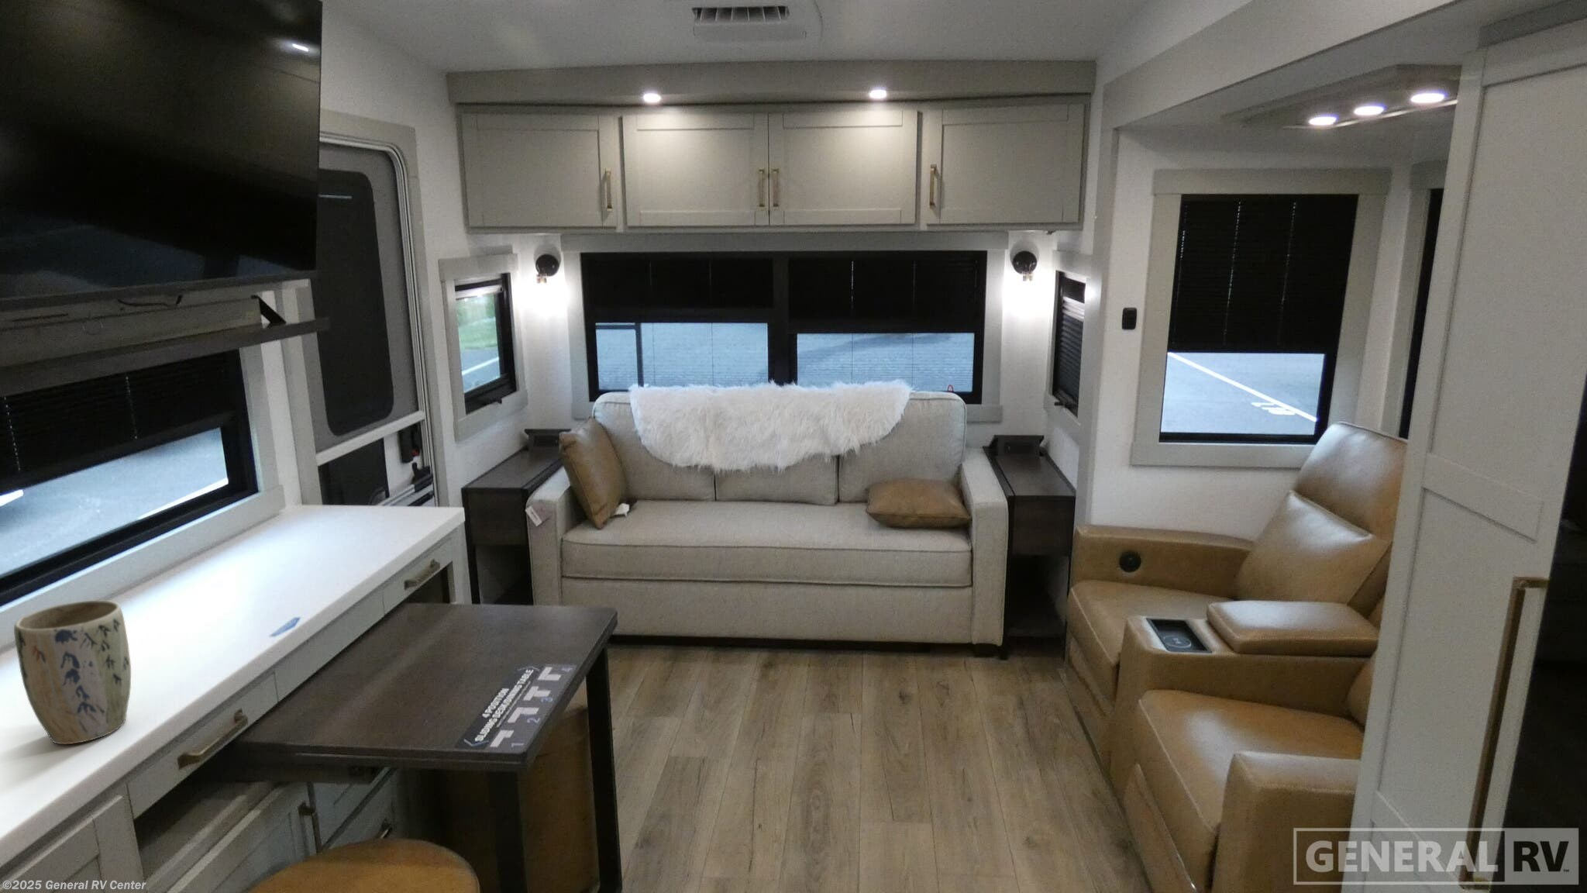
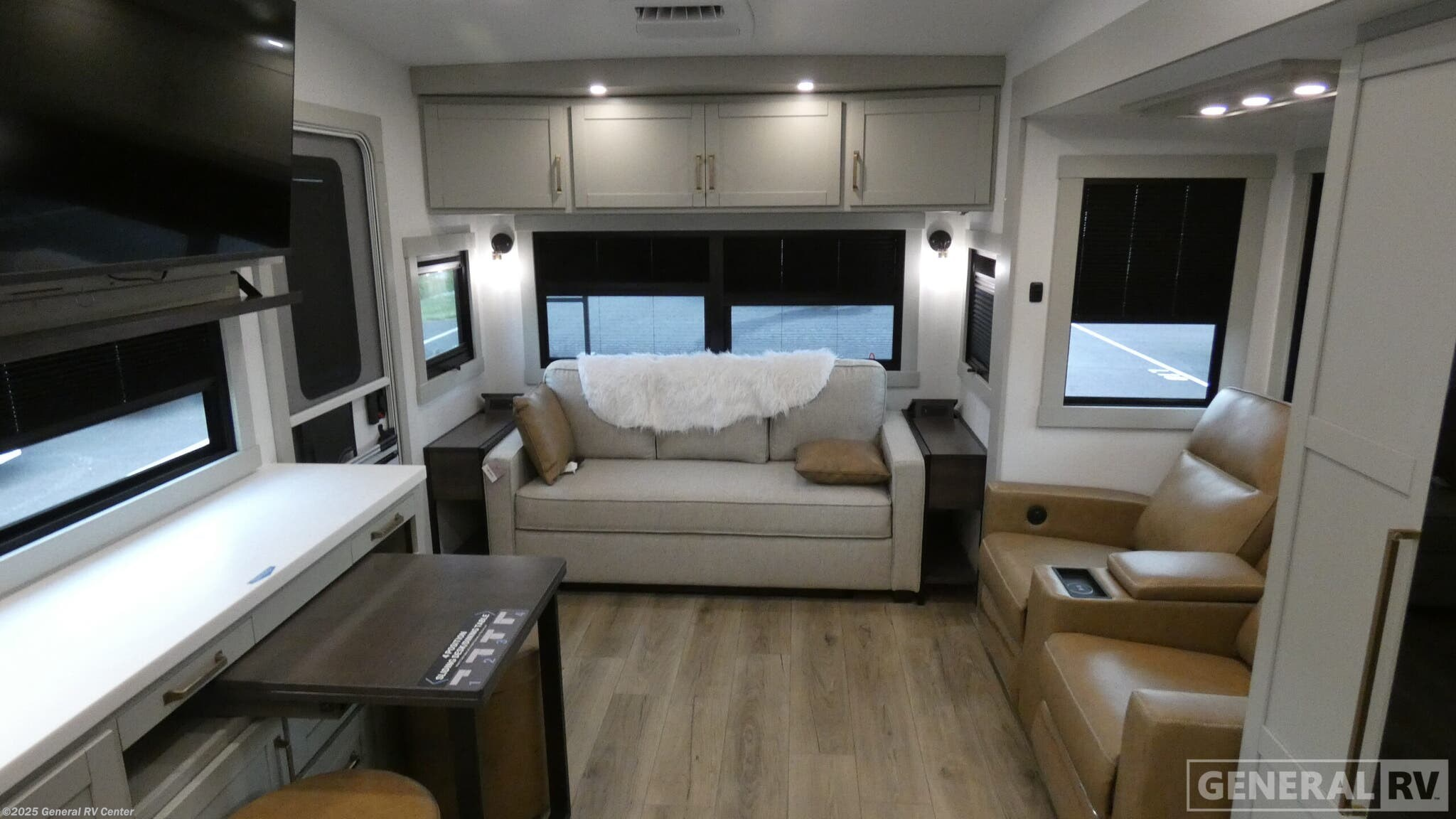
- plant pot (78, 672)
